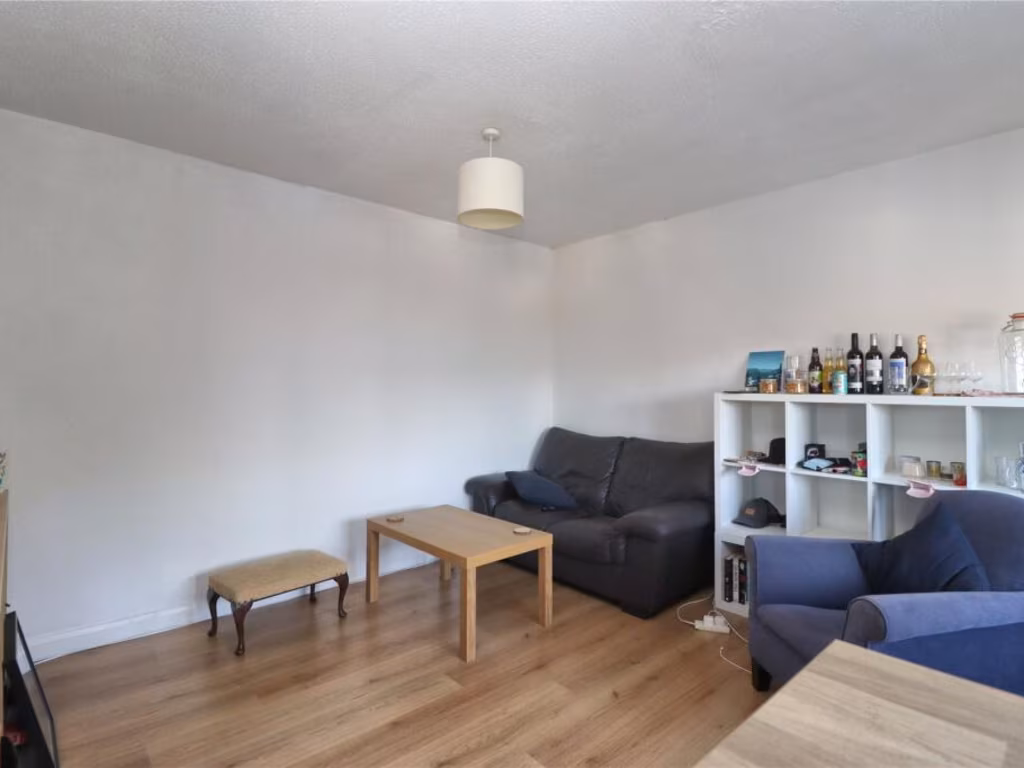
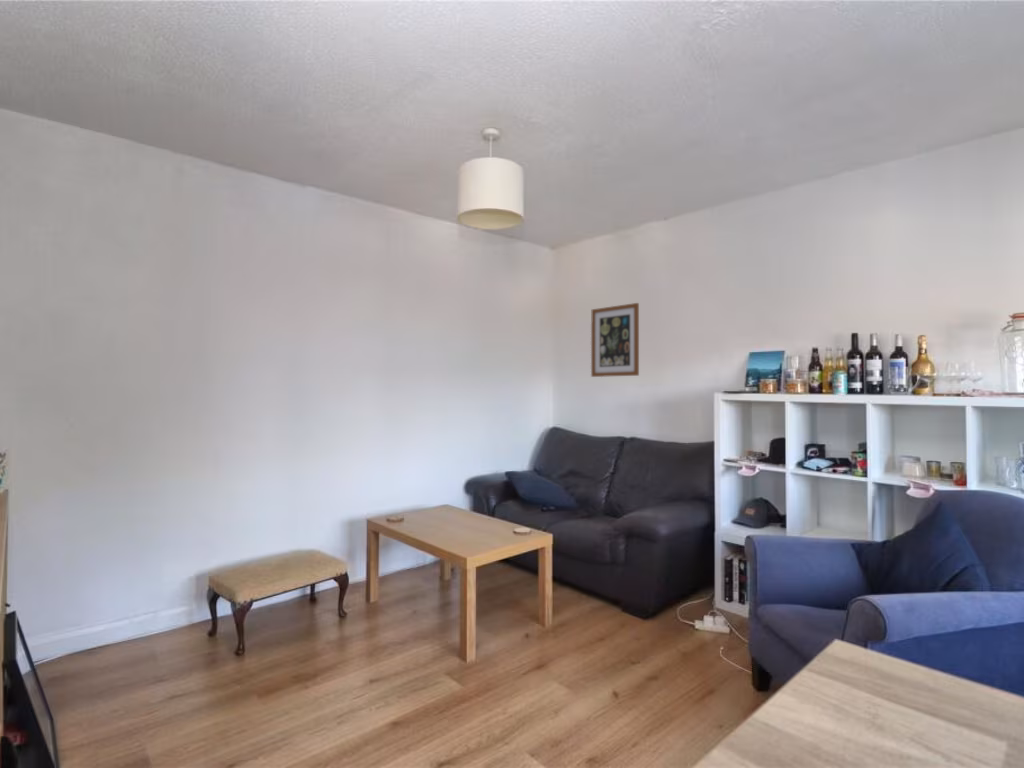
+ wall art (614, 341)
